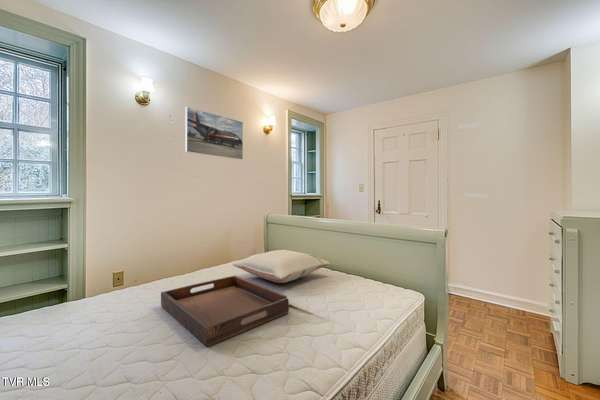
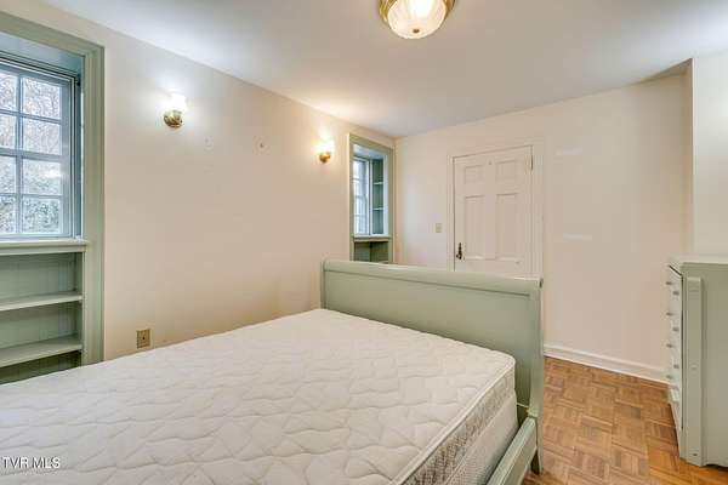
- serving tray (224, 301)
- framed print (216, 135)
- pillow (281, 264)
